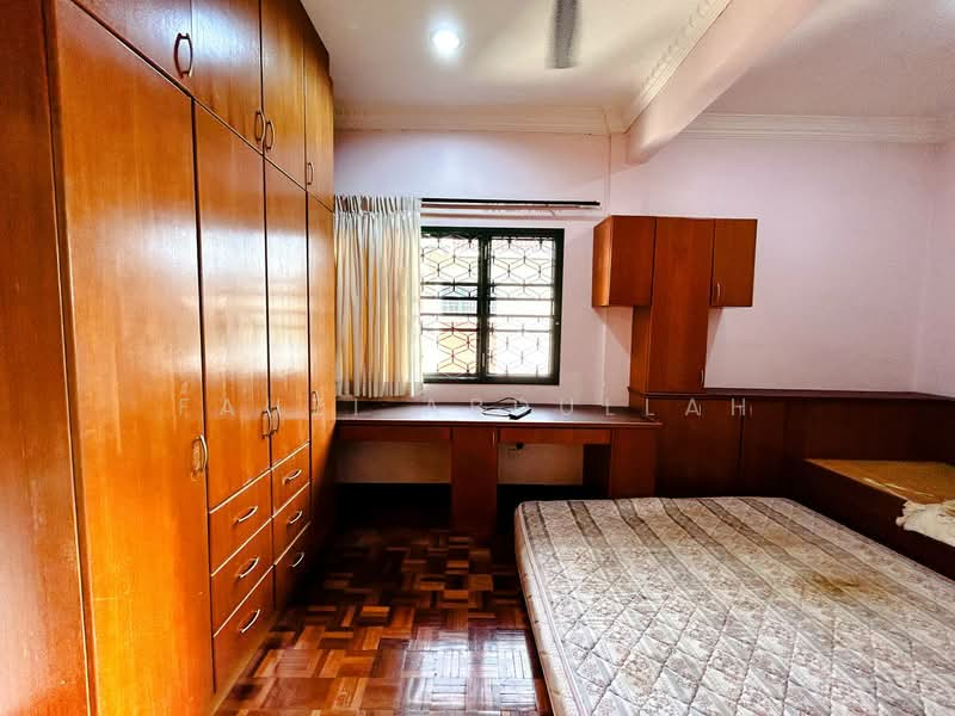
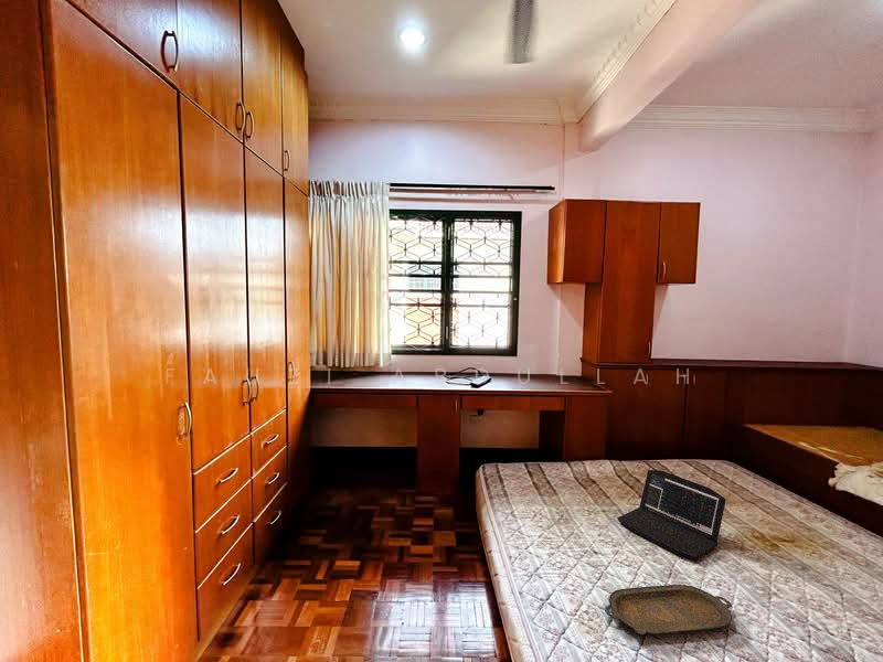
+ laptop (668, 509)
+ serving tray (668, 609)
